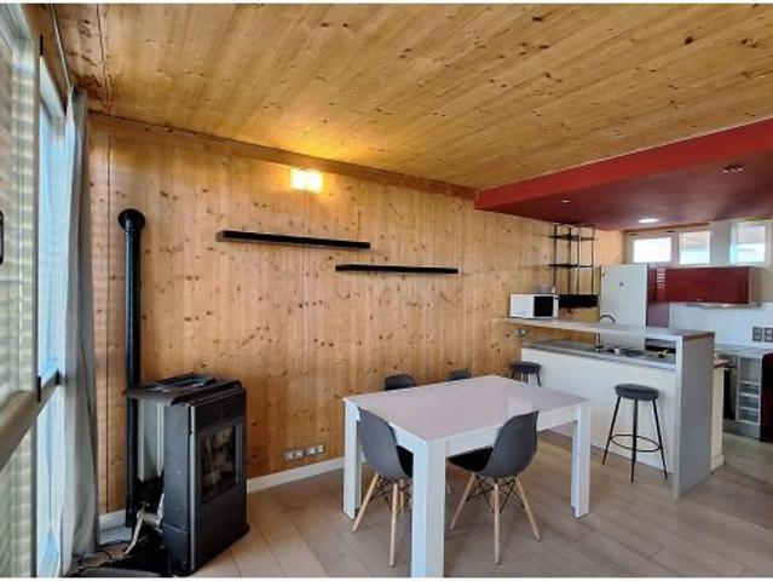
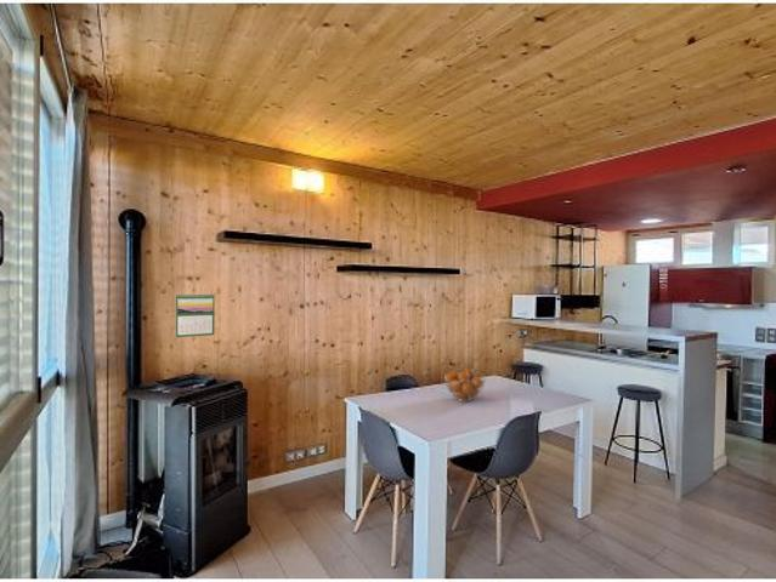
+ fruit basket (464, 383)
+ calendar (196, 314)
